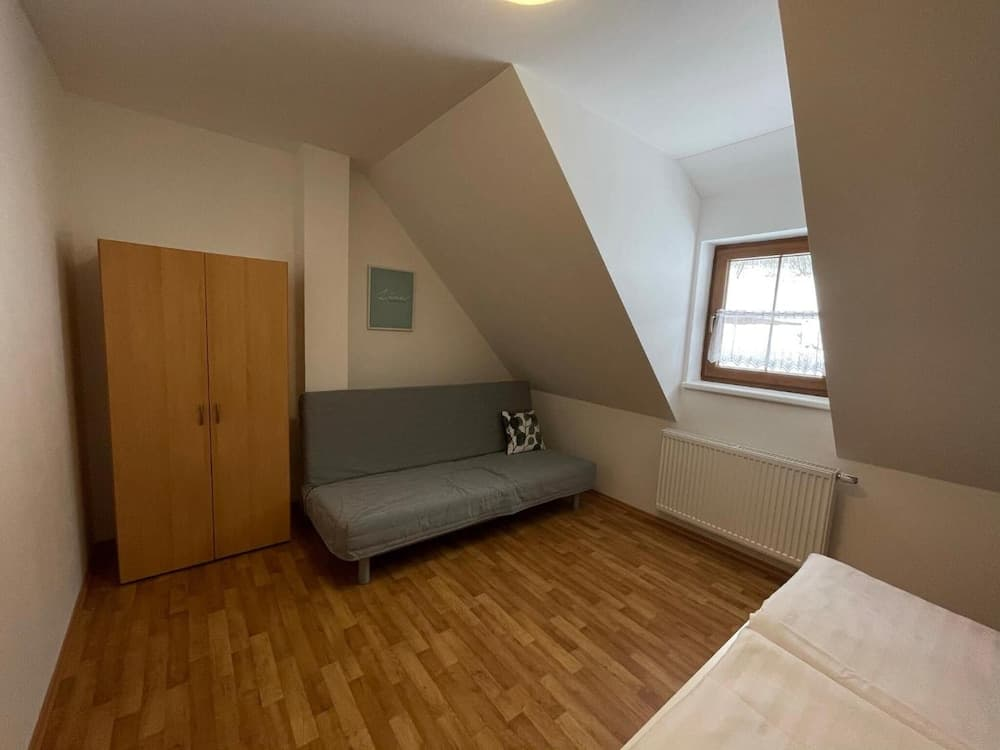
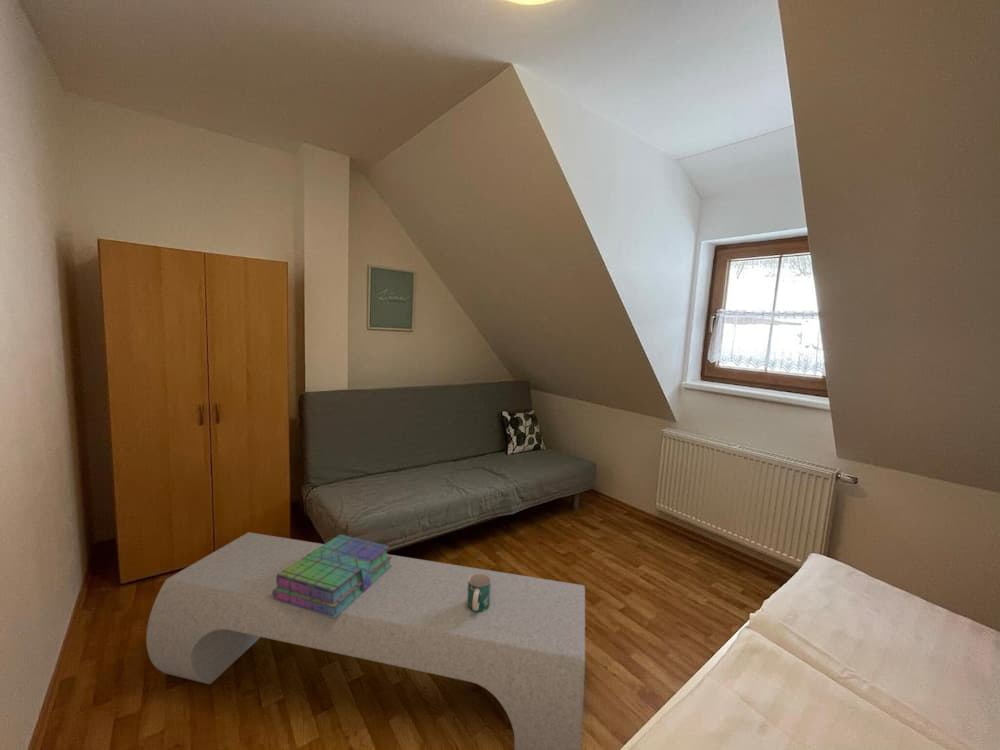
+ mug (478, 595)
+ stack of books (336, 569)
+ bench (379, 629)
